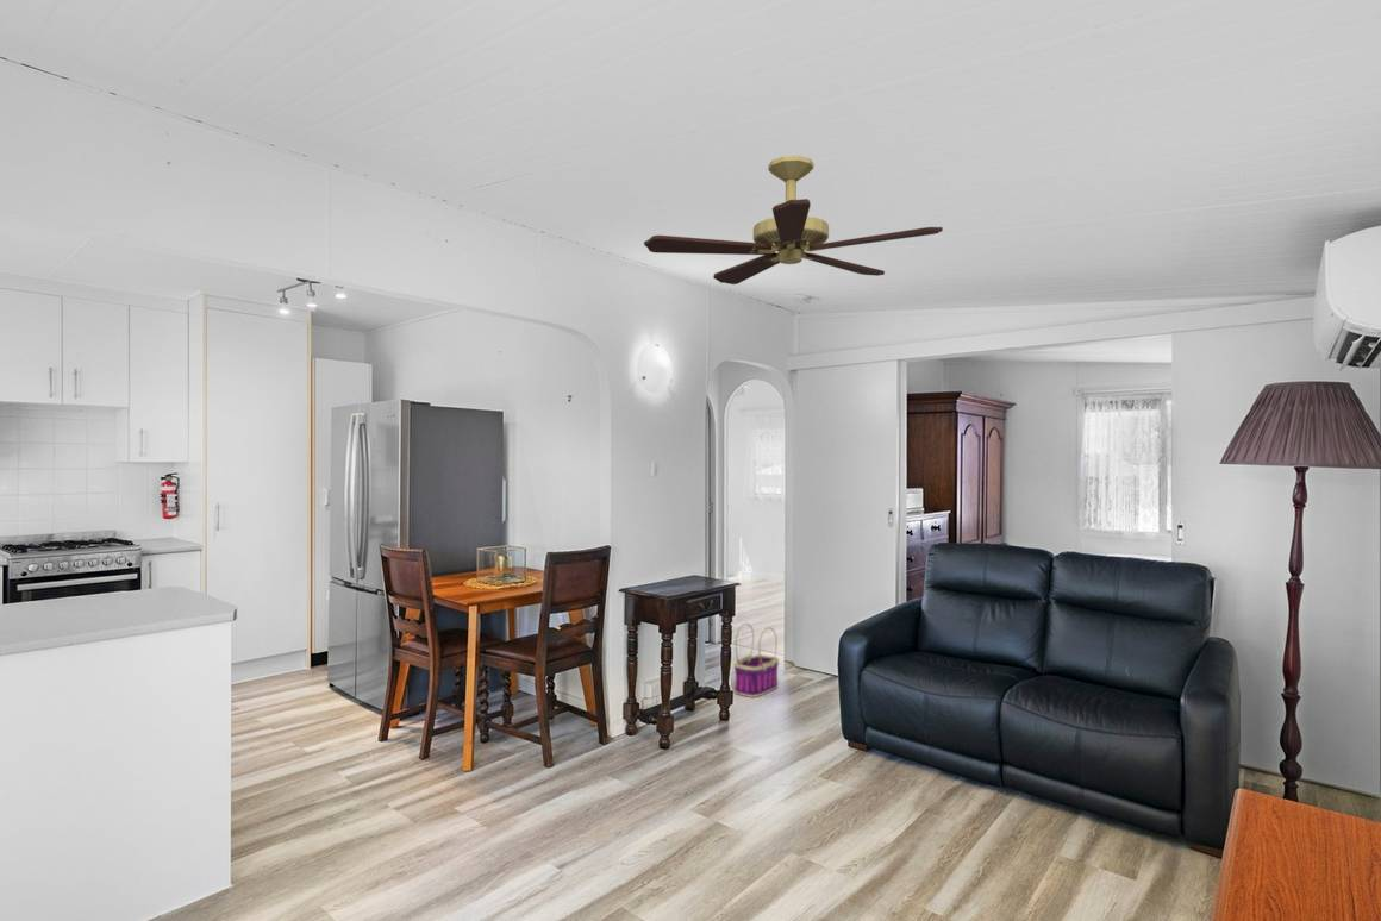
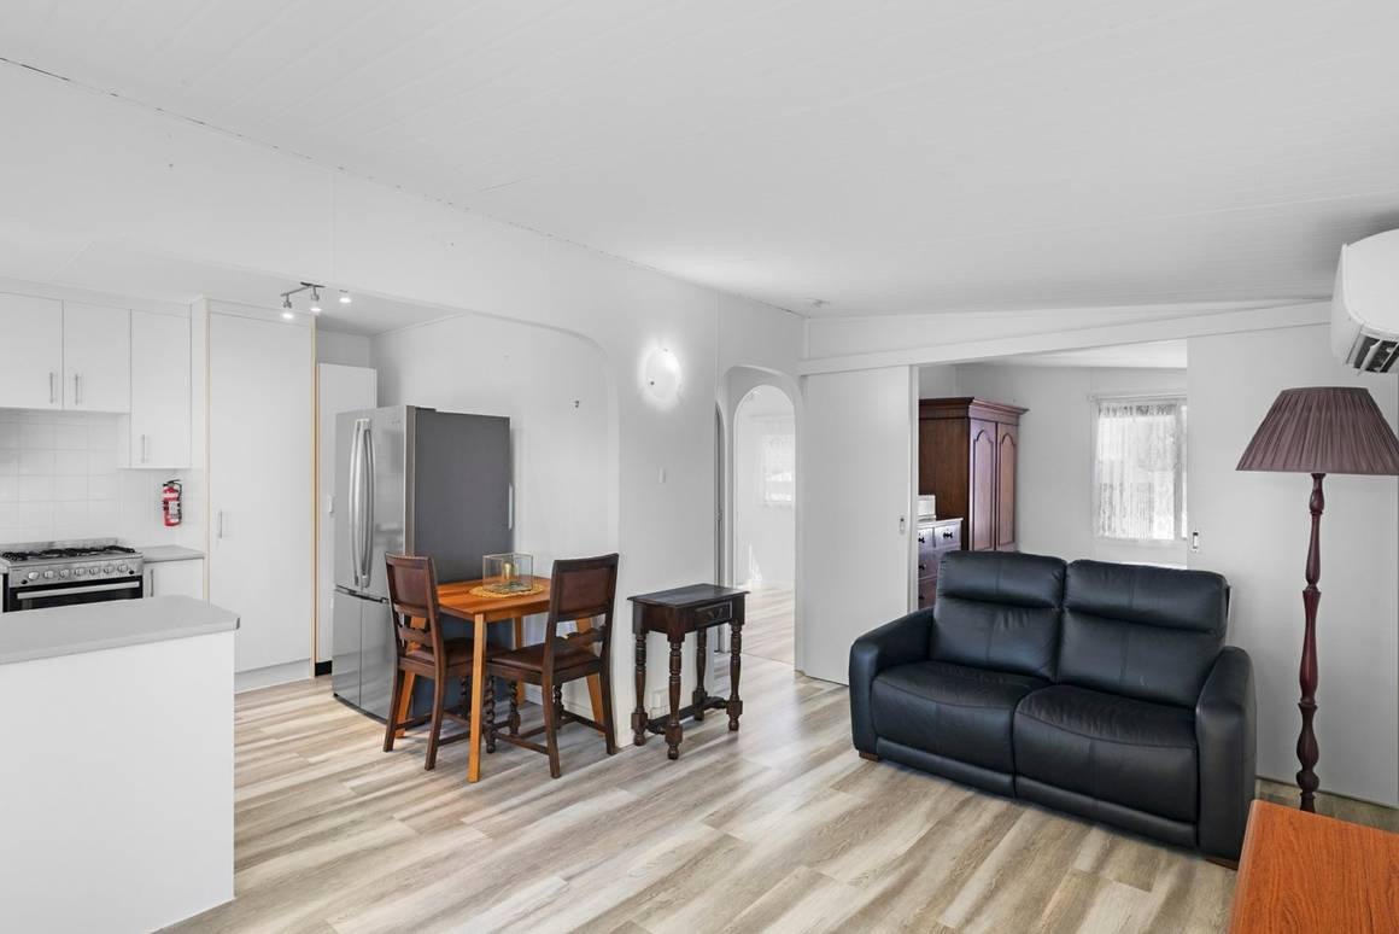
- ceiling fan (788, 208)
- basket (756, 657)
